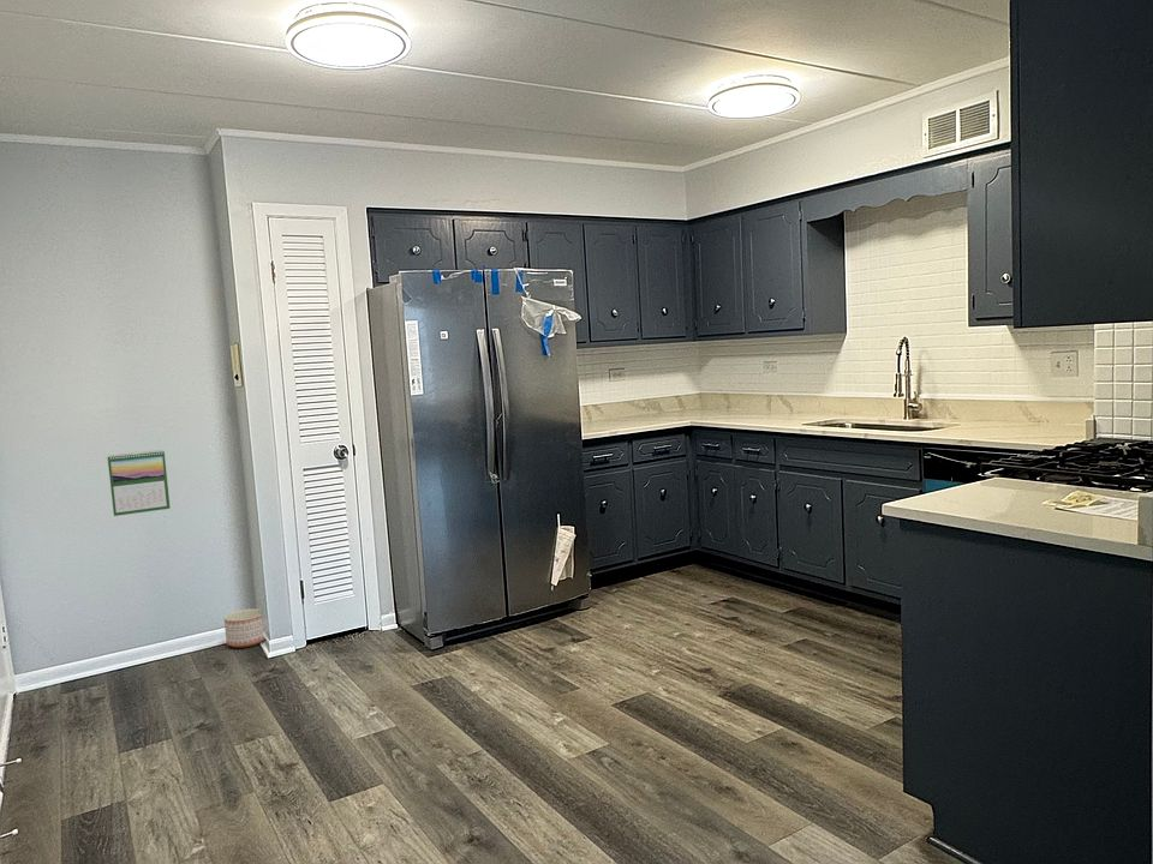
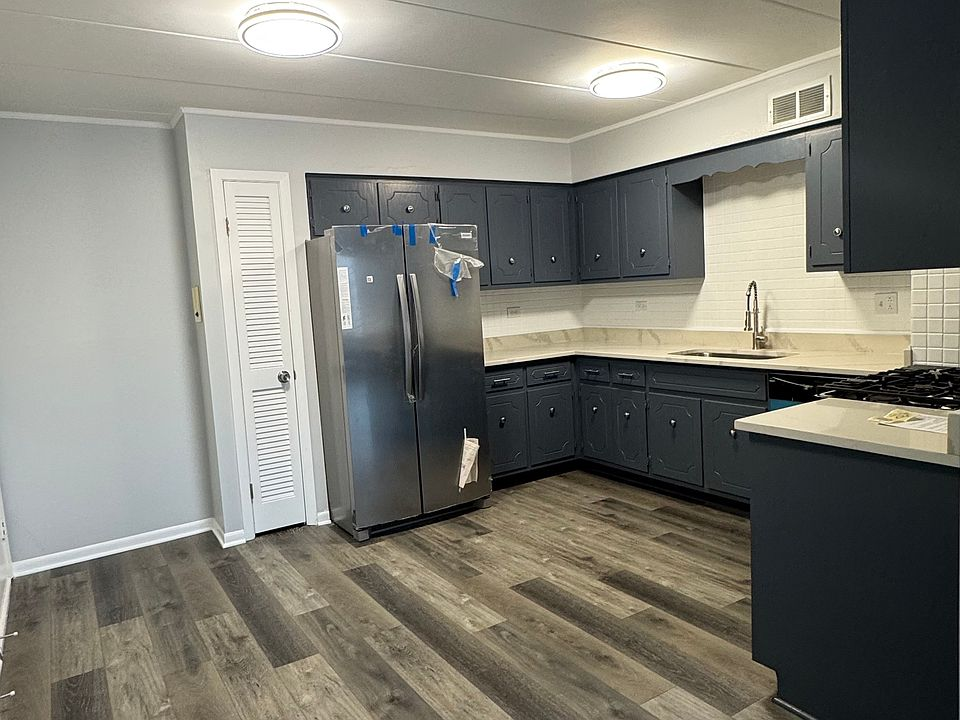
- calendar (138, 481)
- planter (245, 628)
